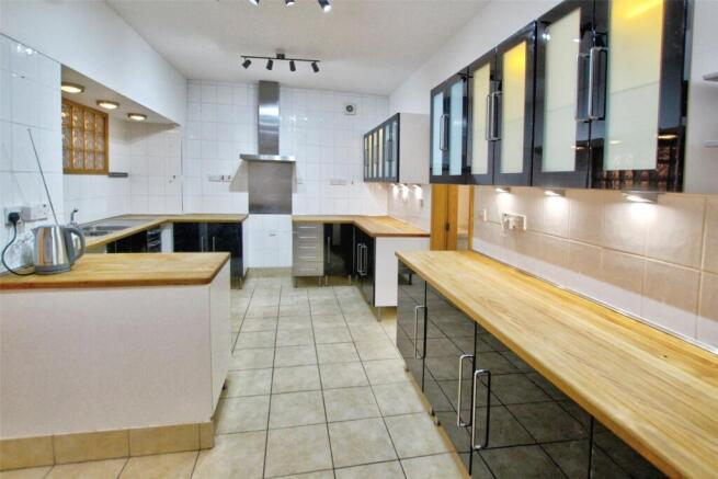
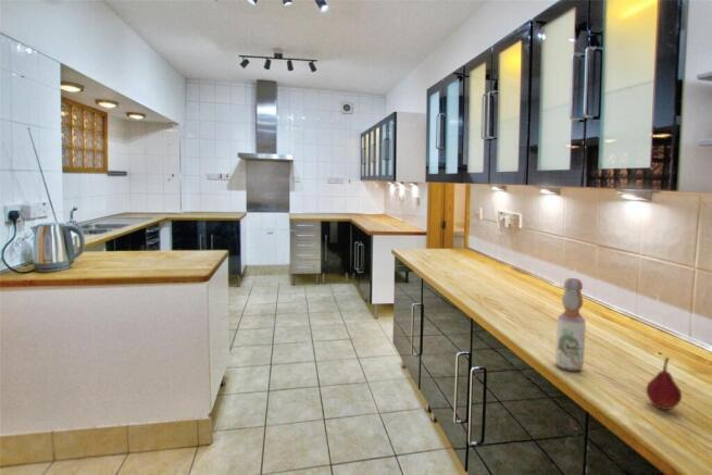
+ bottle (571, 323)
+ fruit (664, 383)
